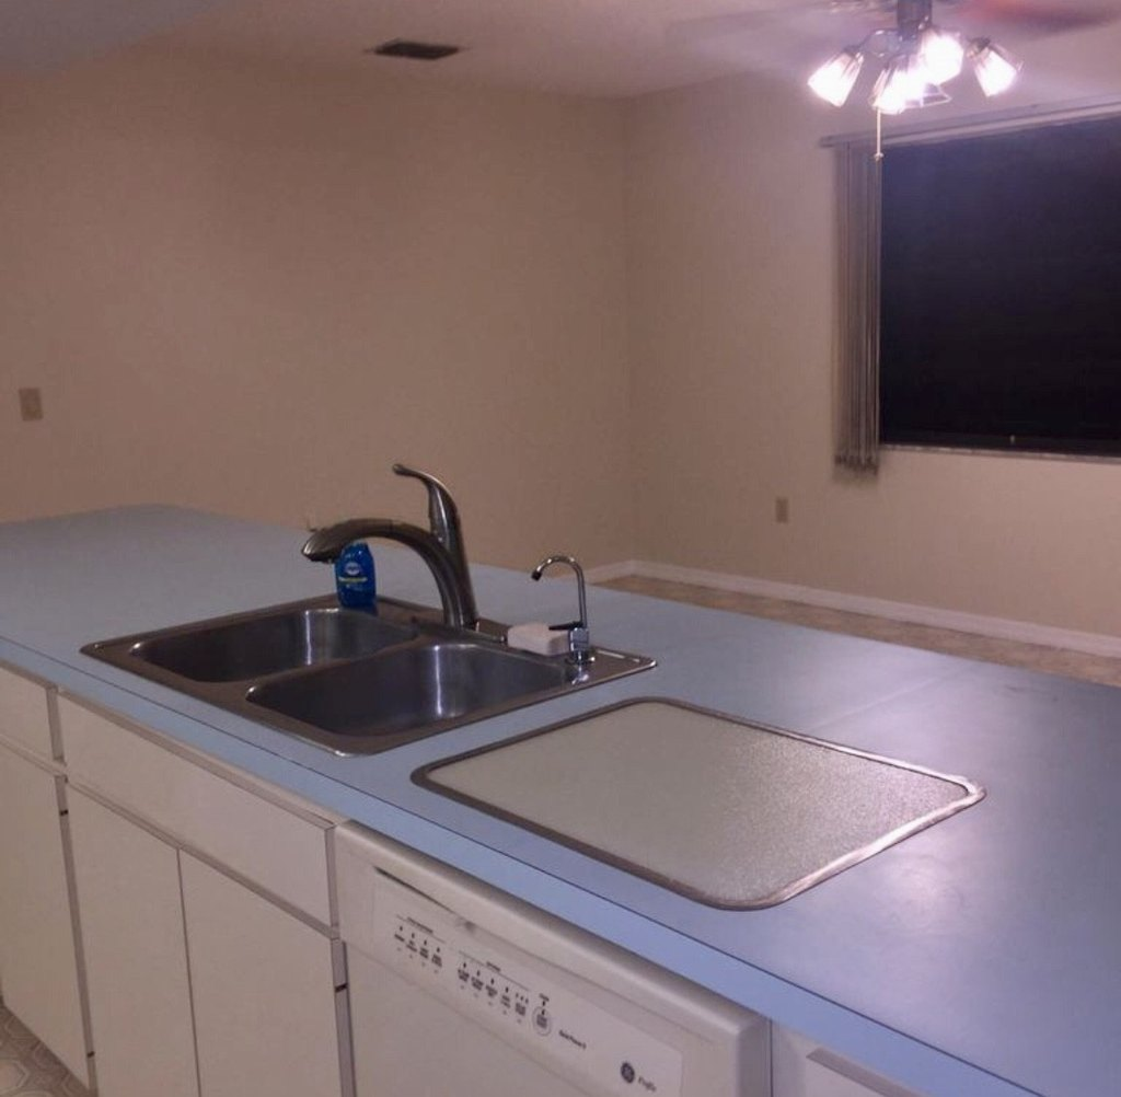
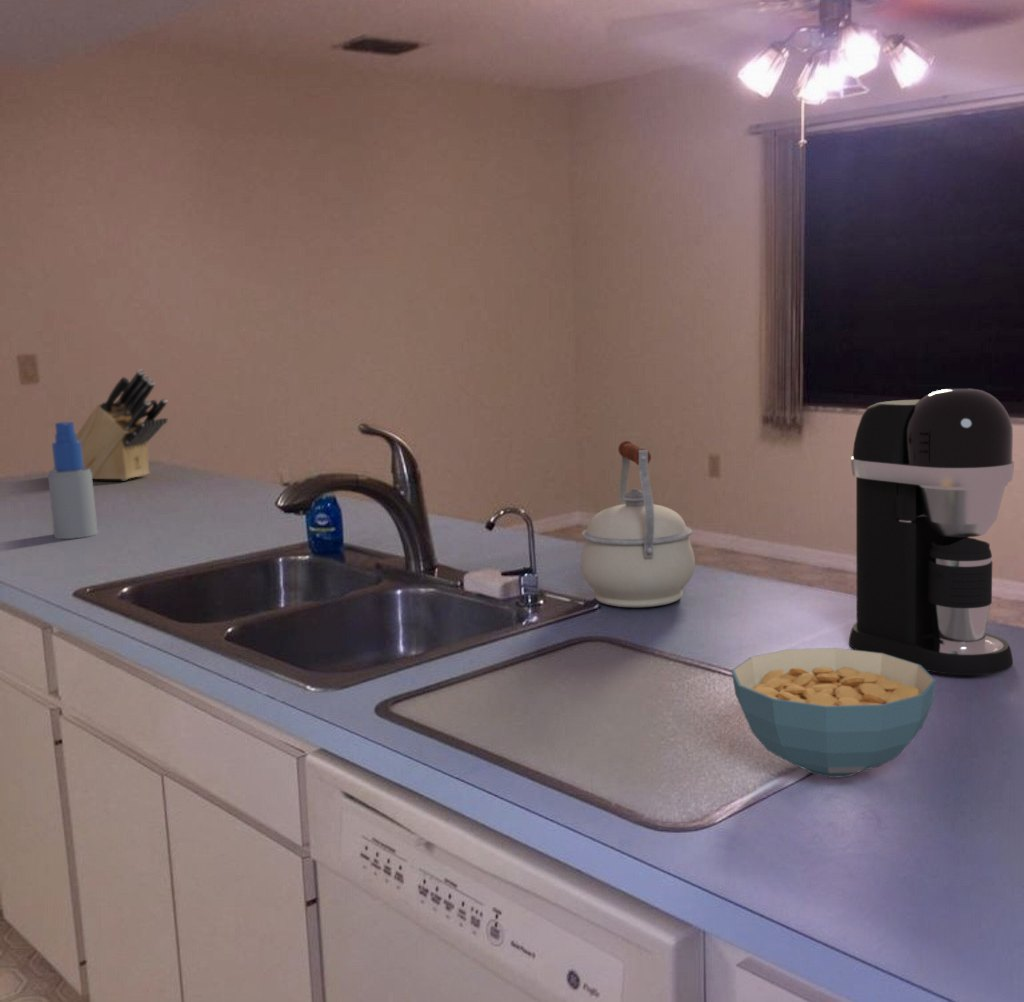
+ knife block (109, 425)
+ kettle (634, 520)
+ cereal bowl (831, 720)
+ spray bottle (70, 479)
+ coffee maker (928, 522)
